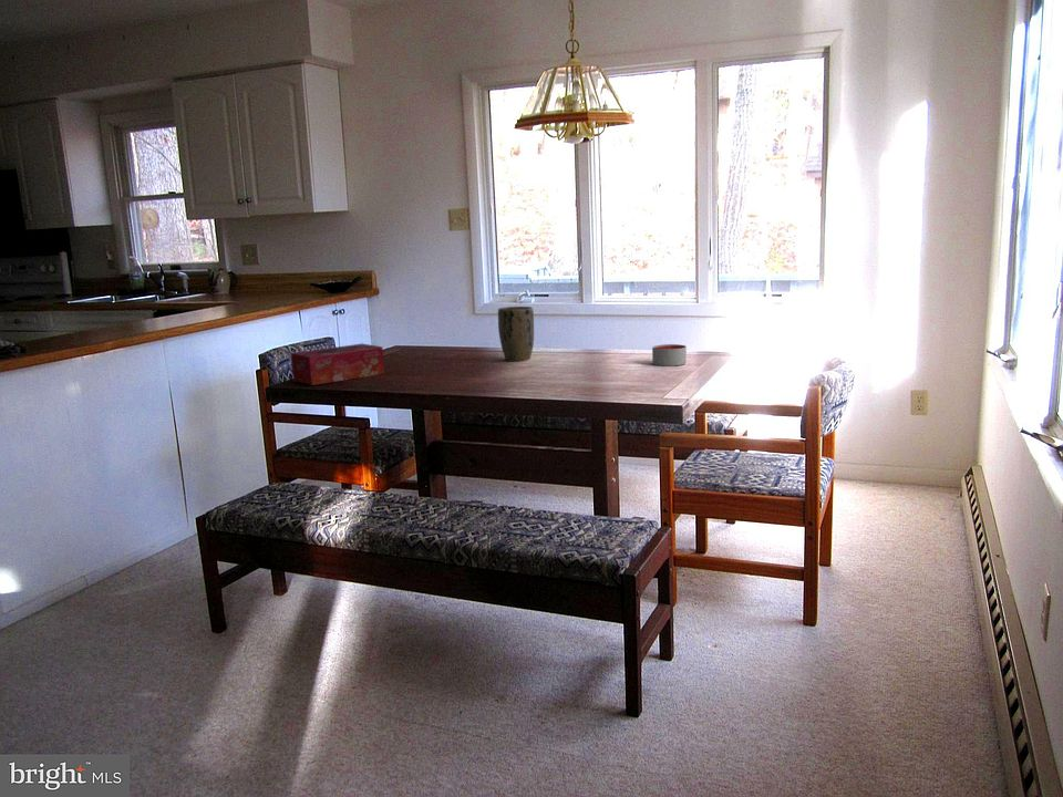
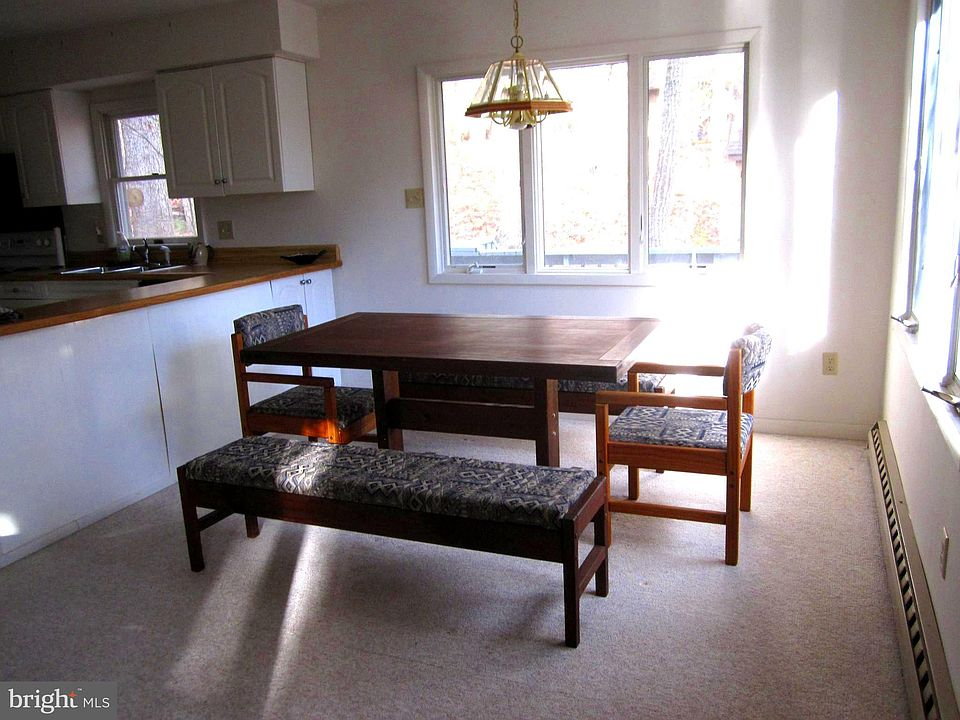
- candle (669, 354)
- tissue box (338, 363)
- plant pot (516, 333)
